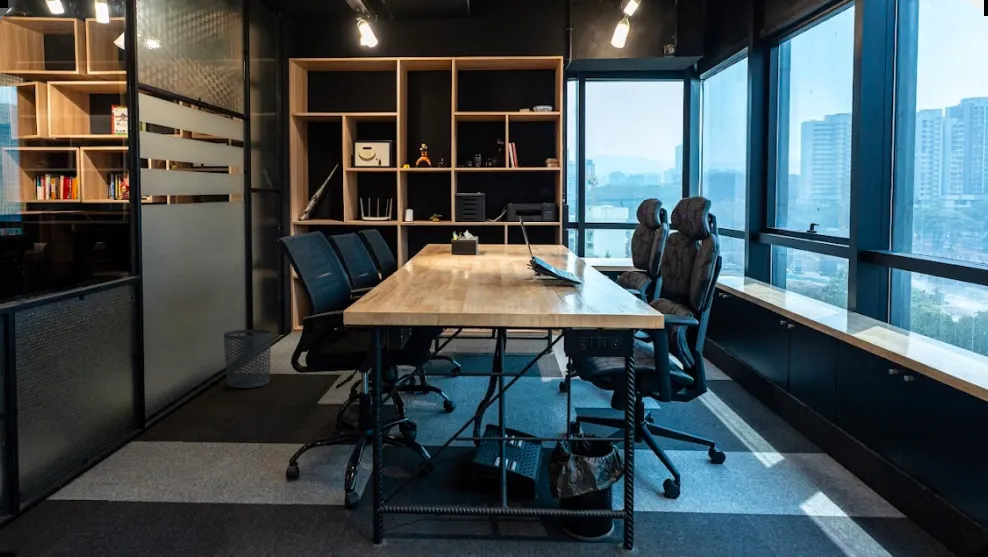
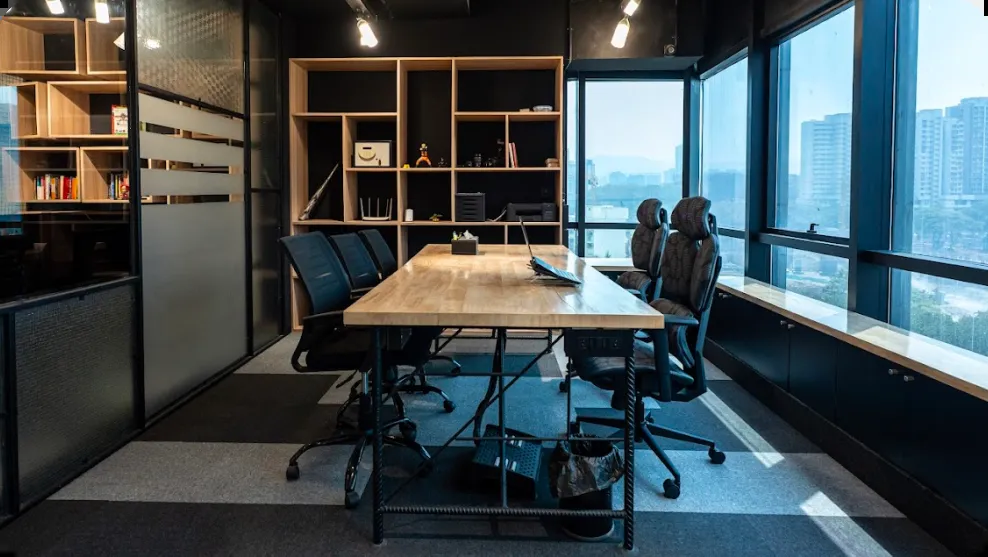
- waste bin (247, 358)
